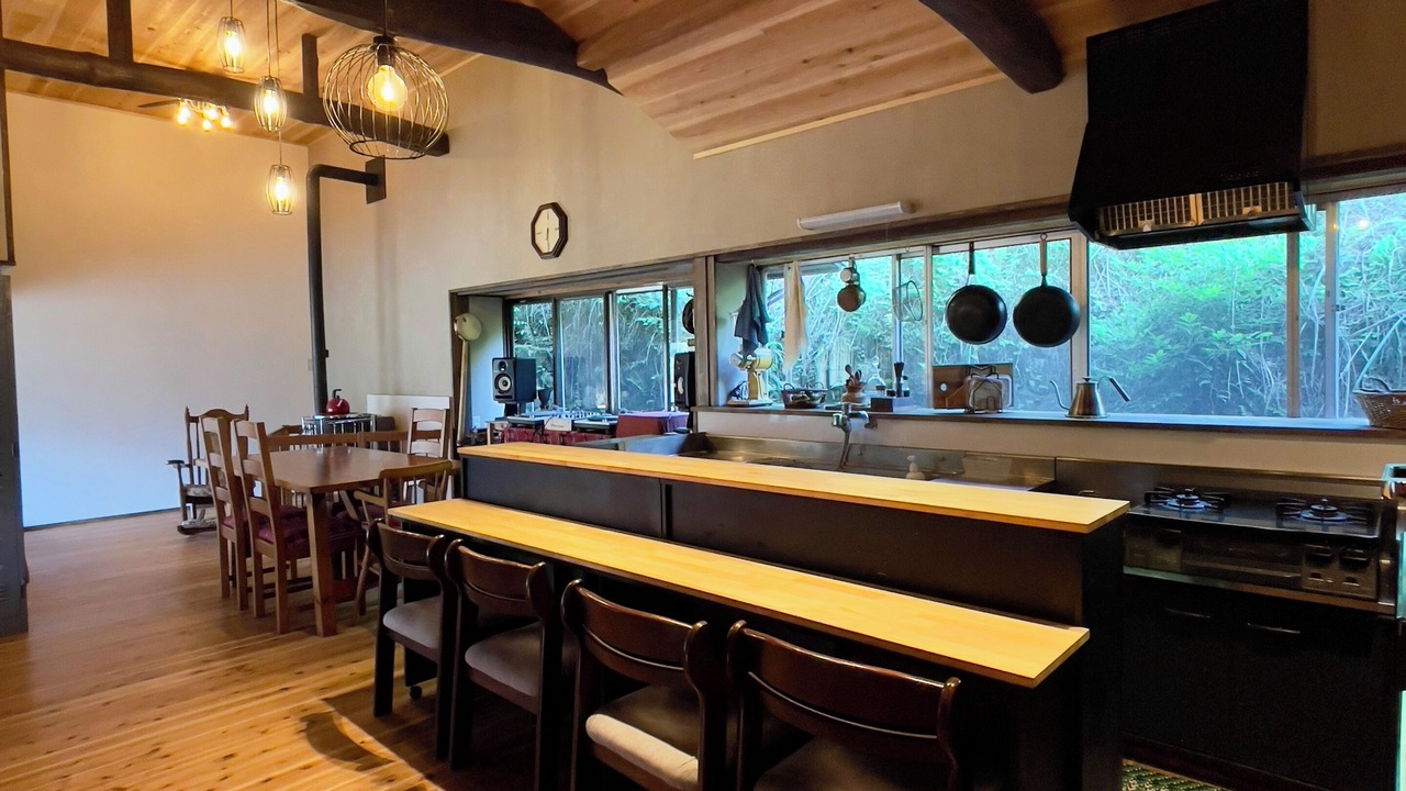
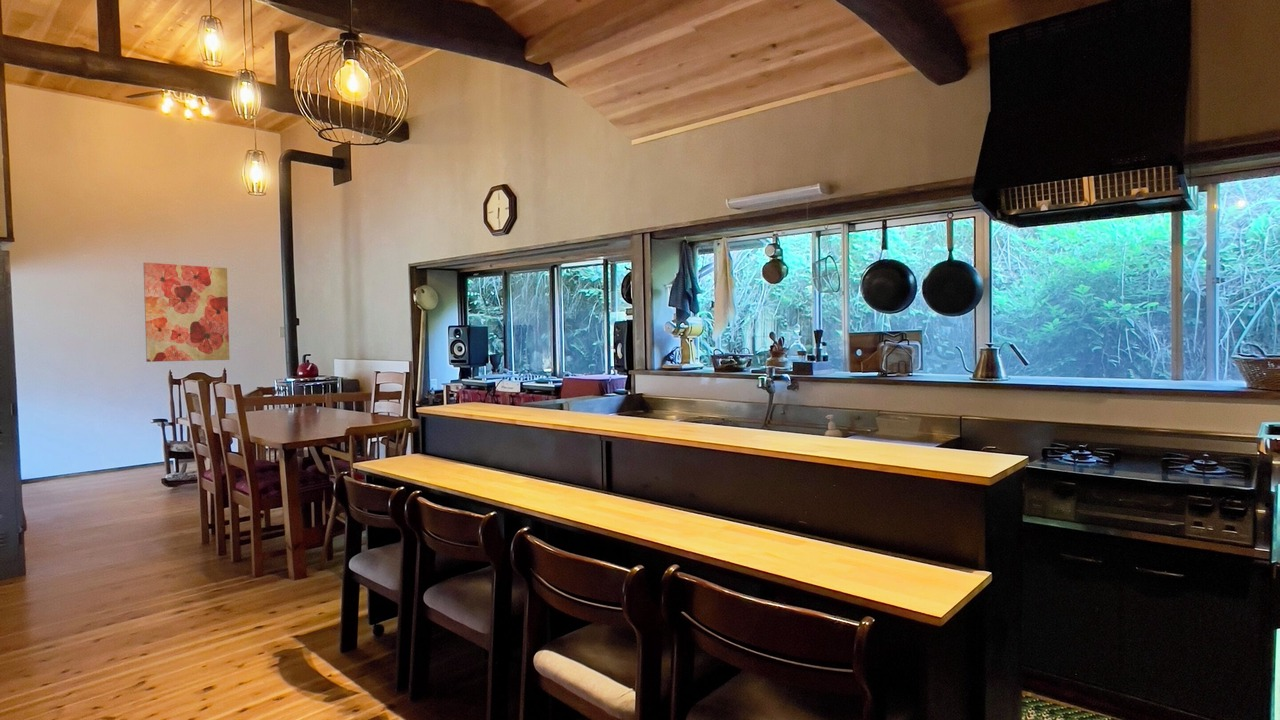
+ wall art (188, 313)
